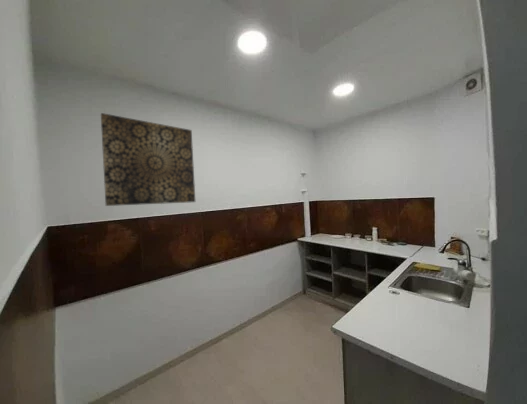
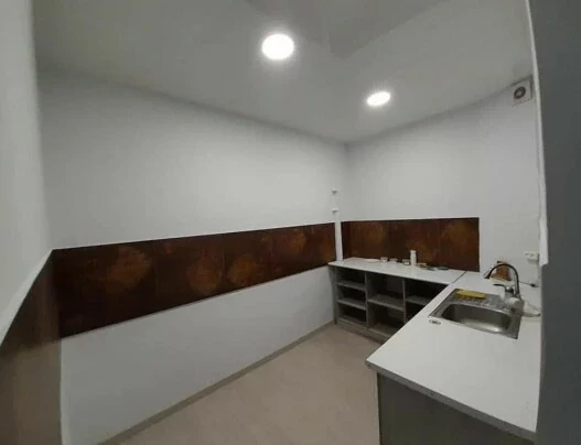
- wall art (153, 163)
